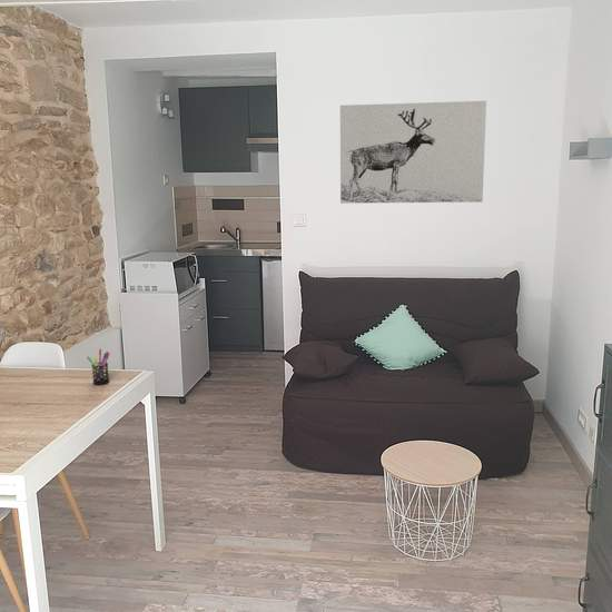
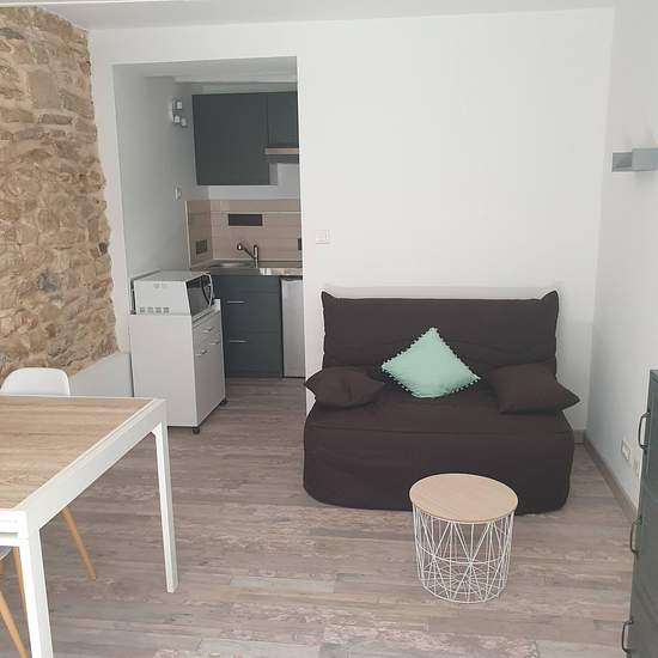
- wall art (411, 154)
- pen holder (98, 366)
